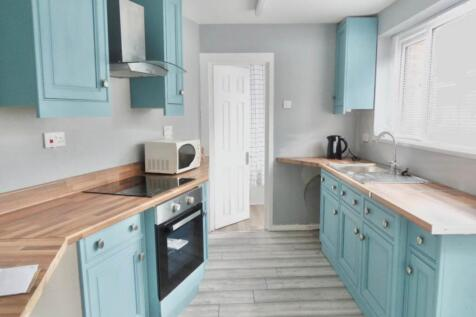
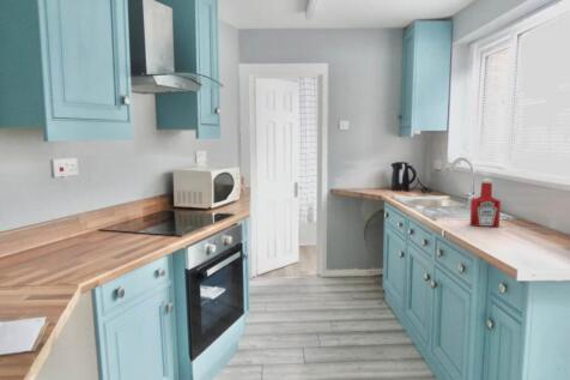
+ soap bottle (485, 201)
